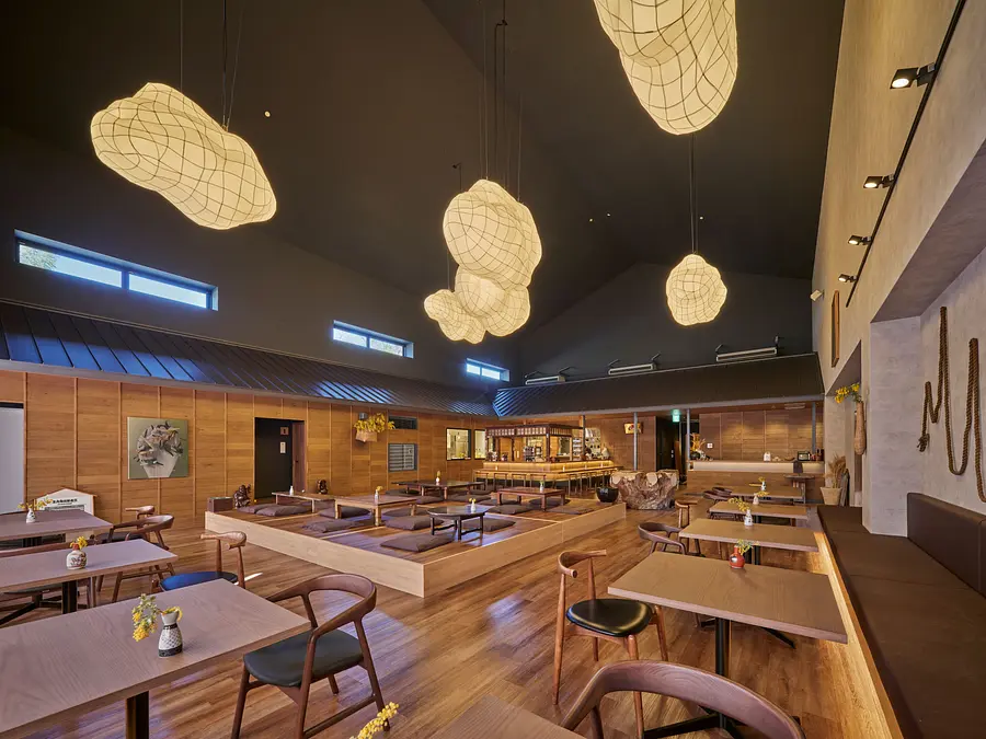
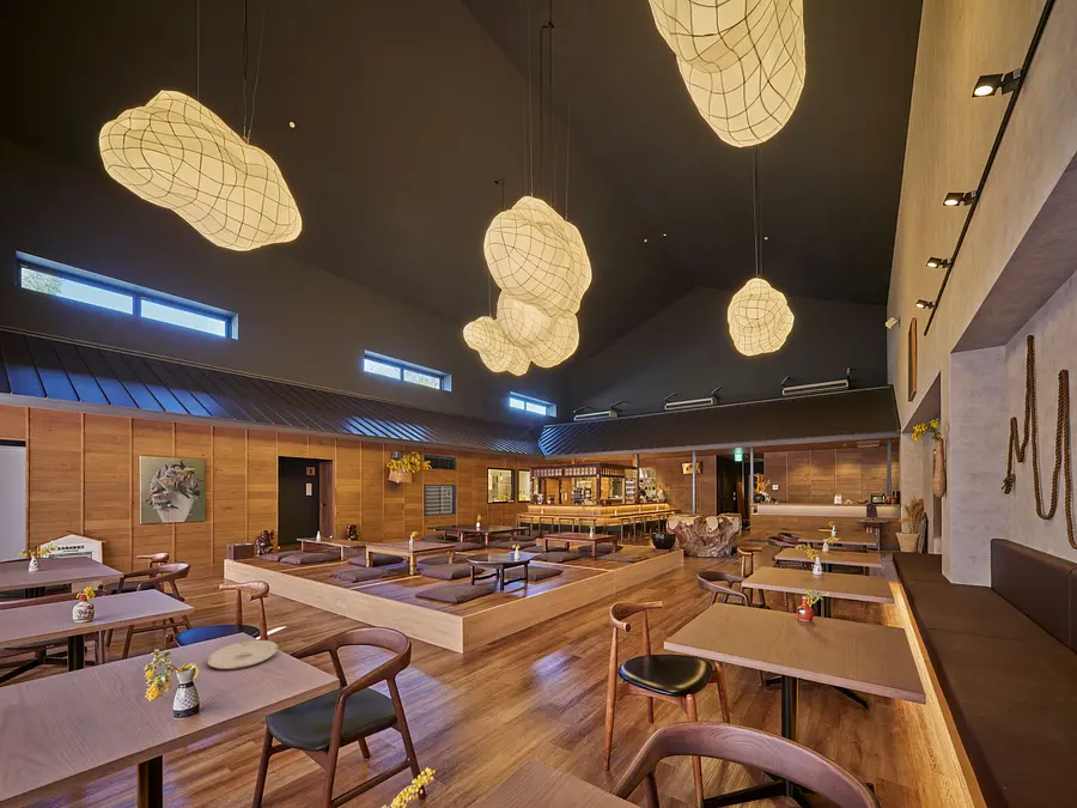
+ plate (243, 655)
